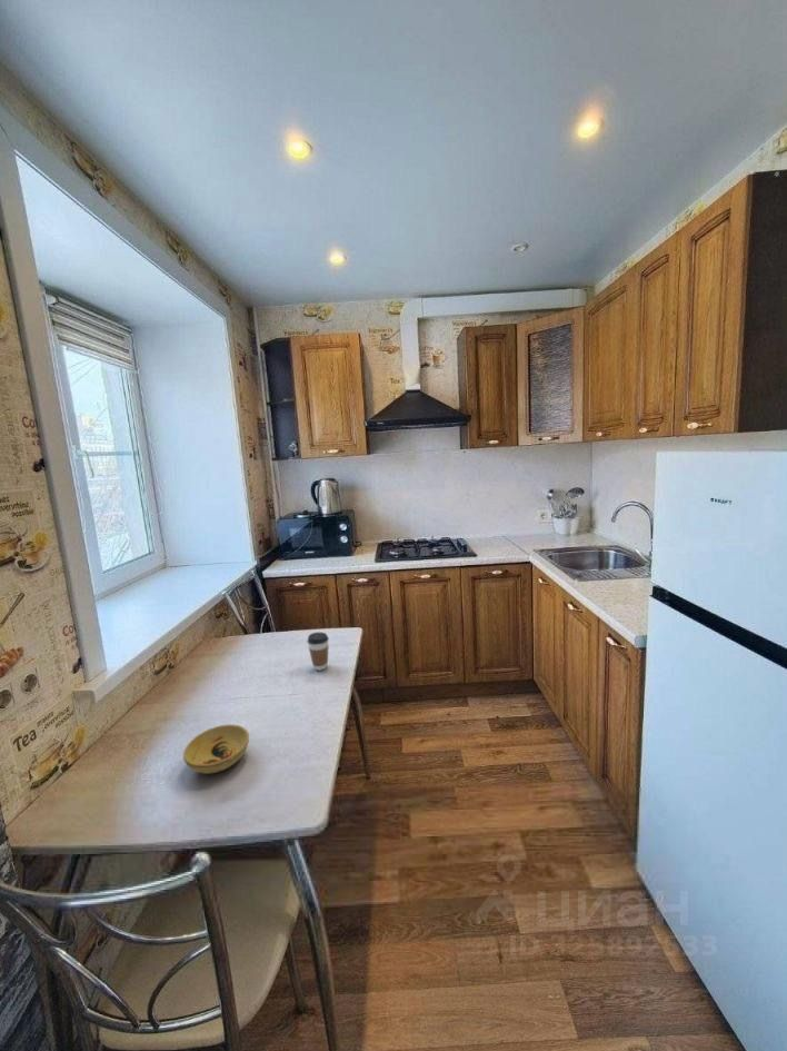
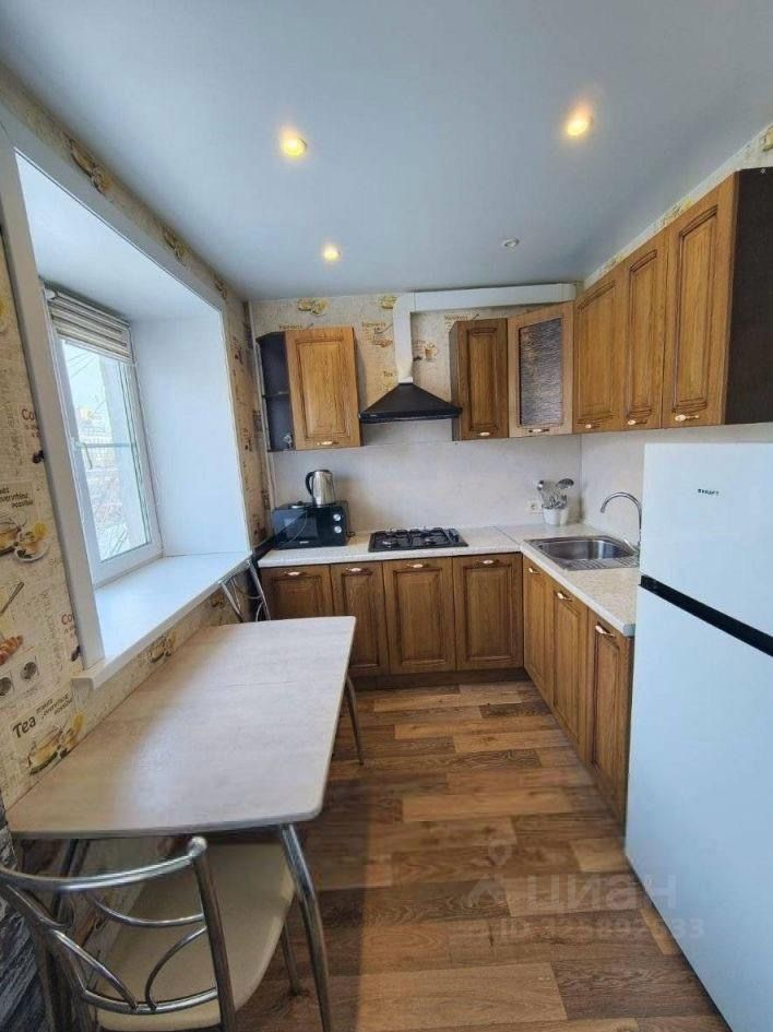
- coffee cup (319, 651)
- bowl (218, 751)
